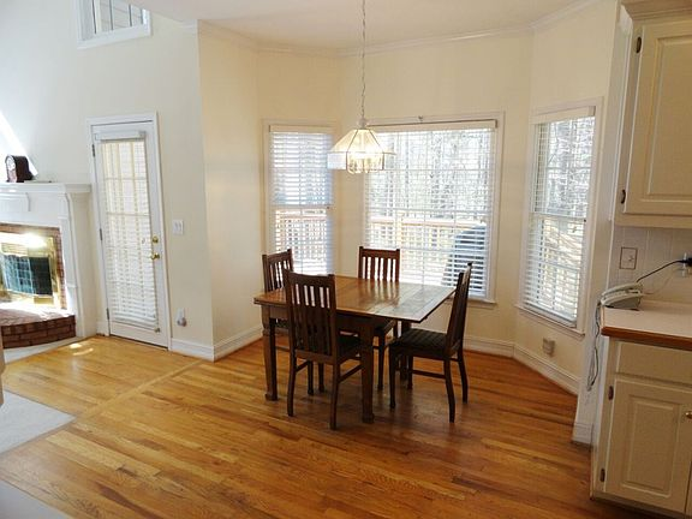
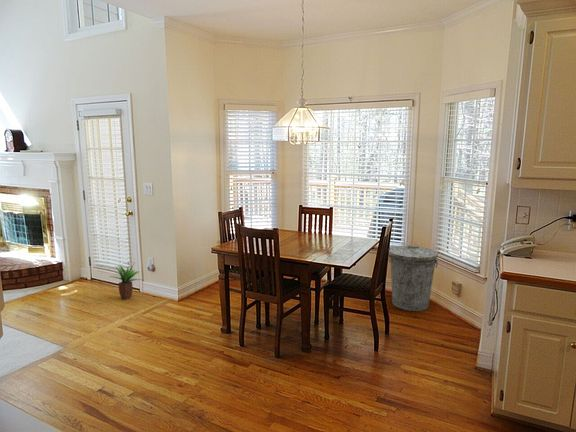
+ trash can (411, 274)
+ potted plant (128, 279)
